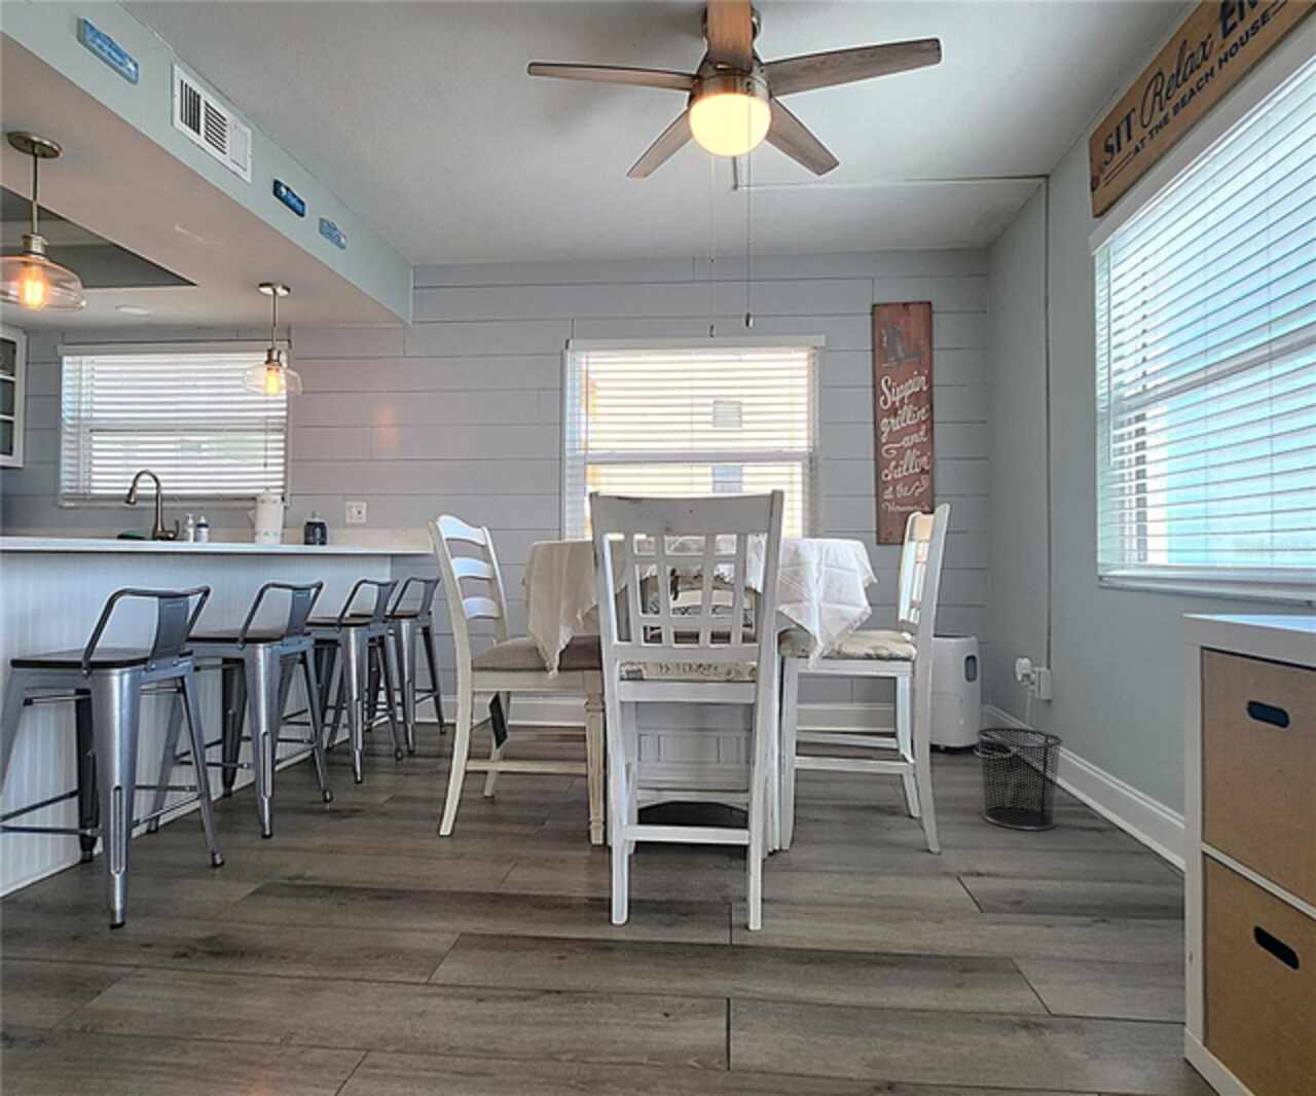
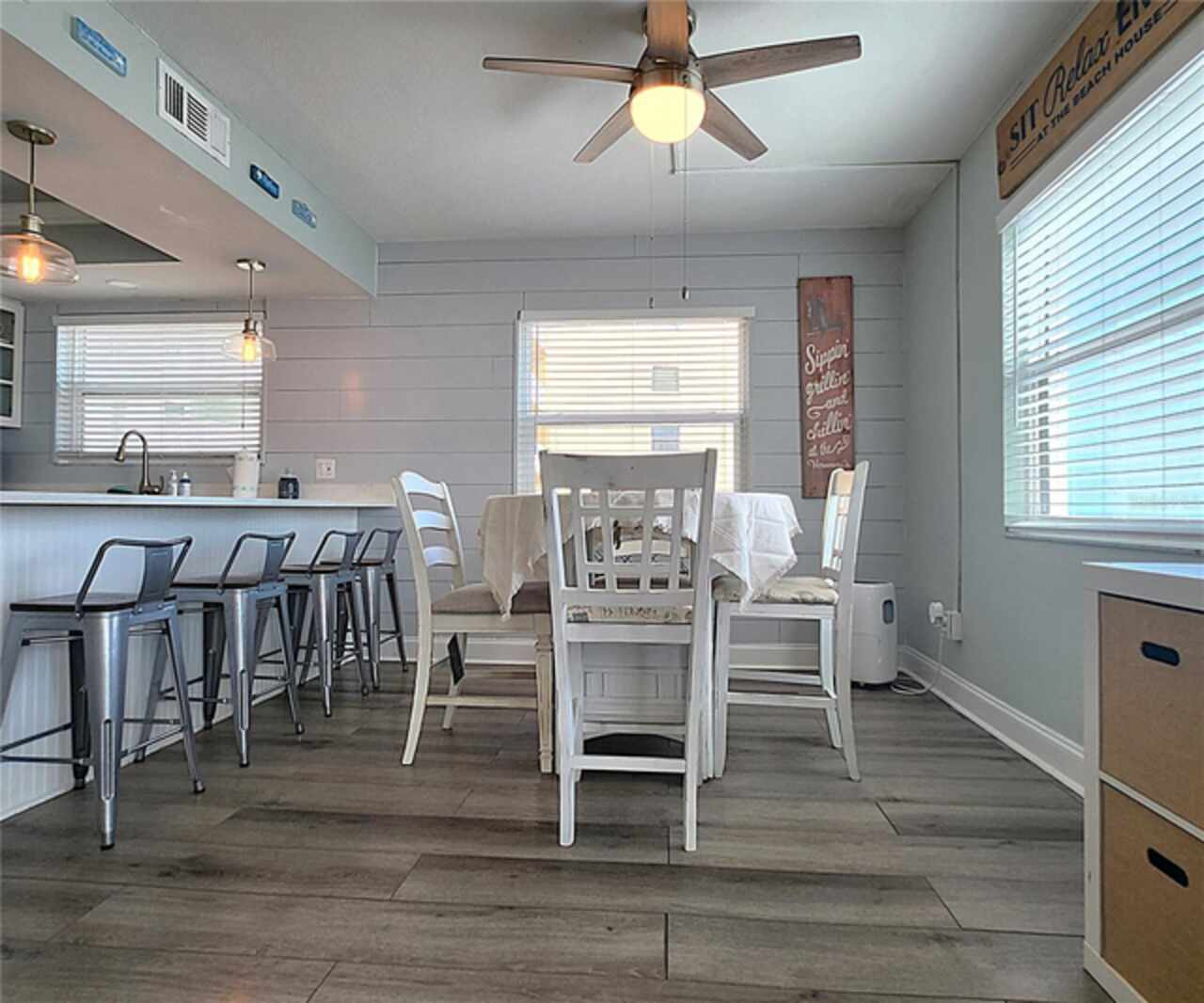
- waste bin (1018, 777)
